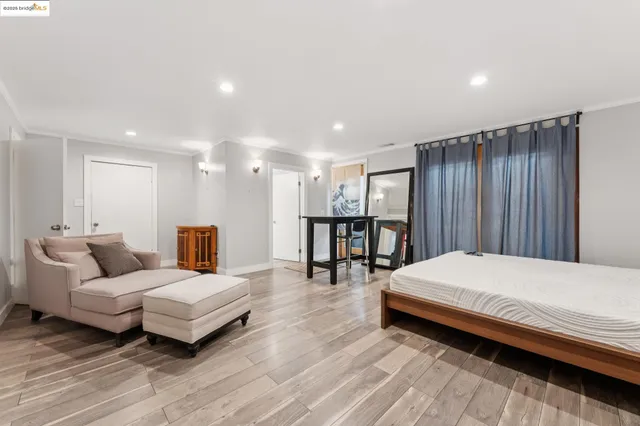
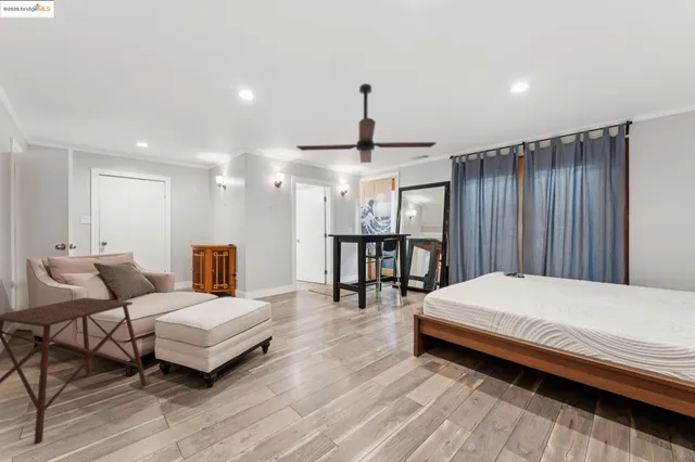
+ ceiling fan (365, 118)
+ side table (68, 352)
